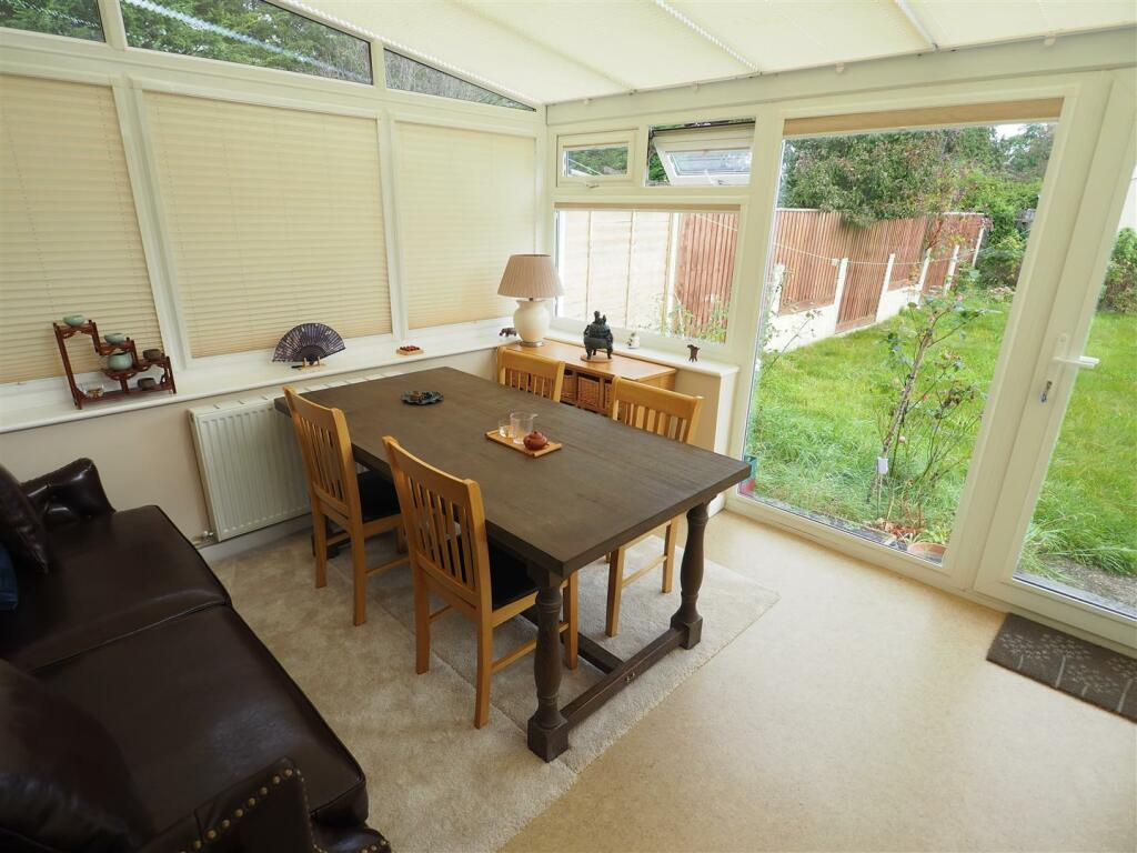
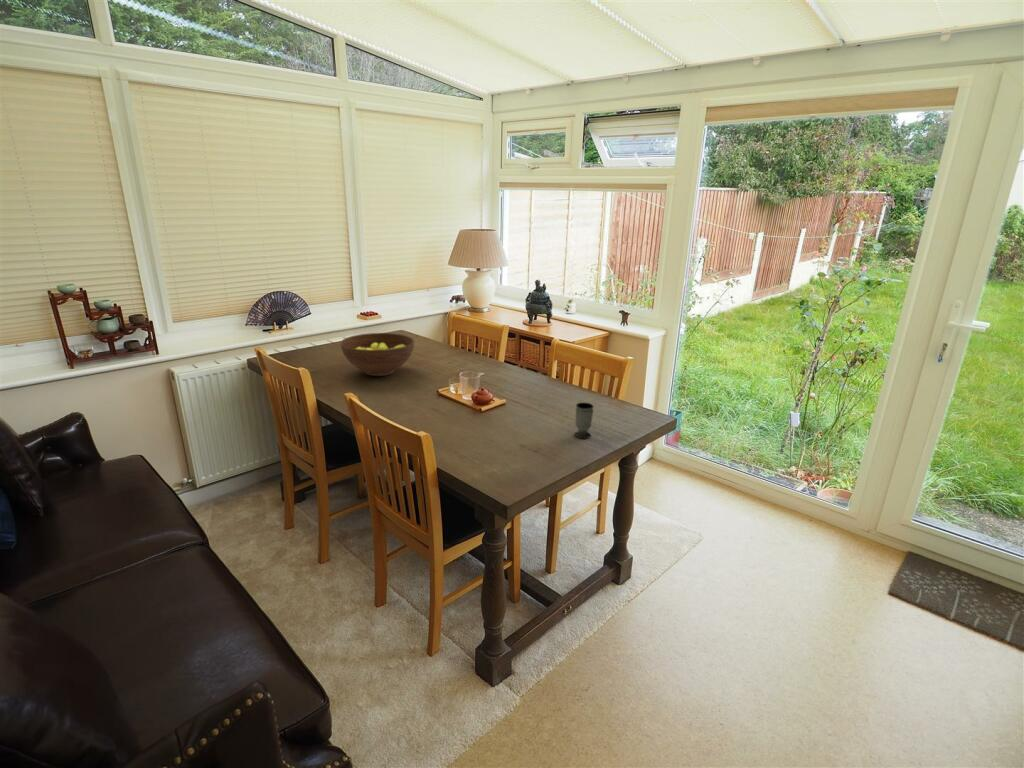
+ fruit bowl (378, 357)
+ cup (583, 420)
